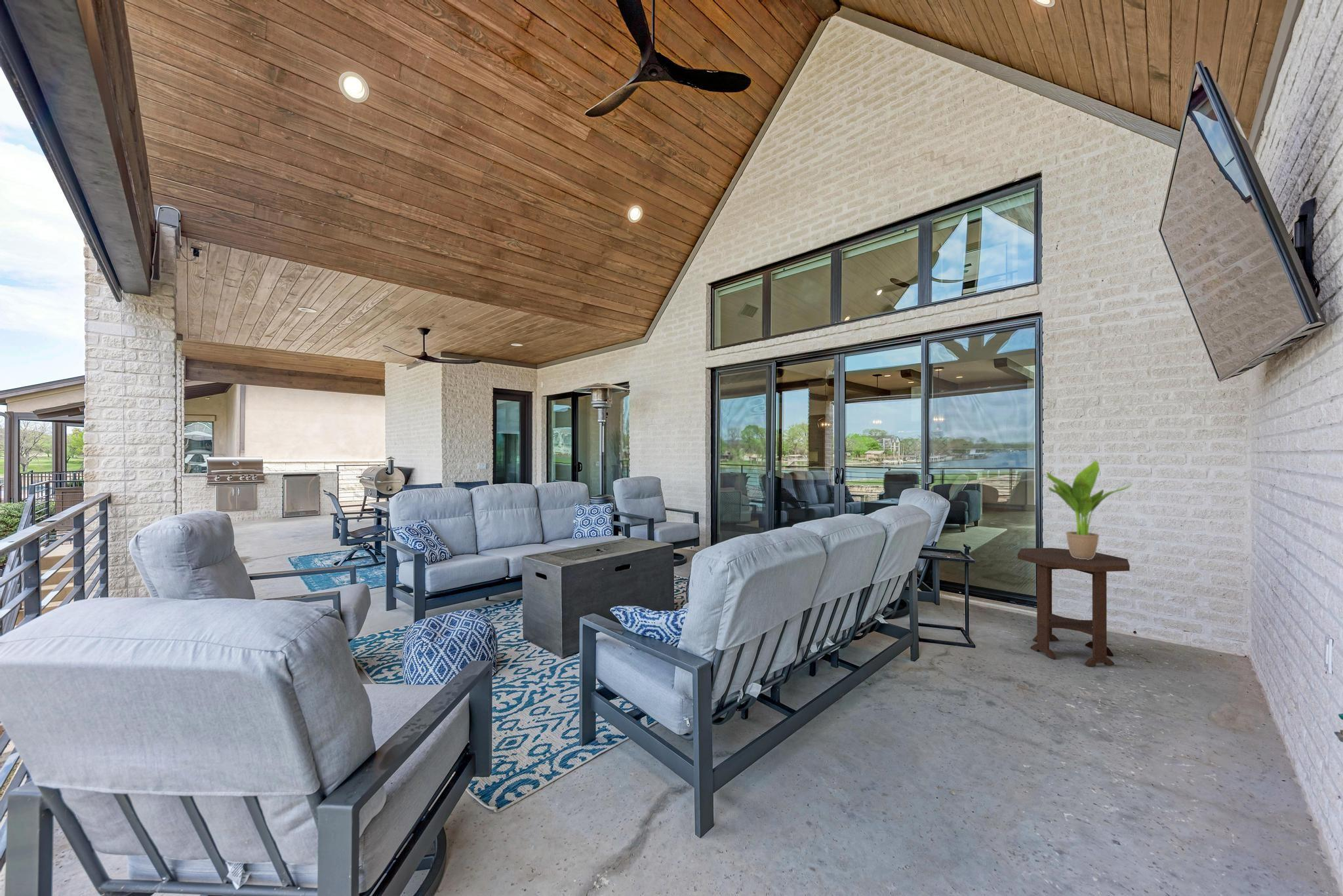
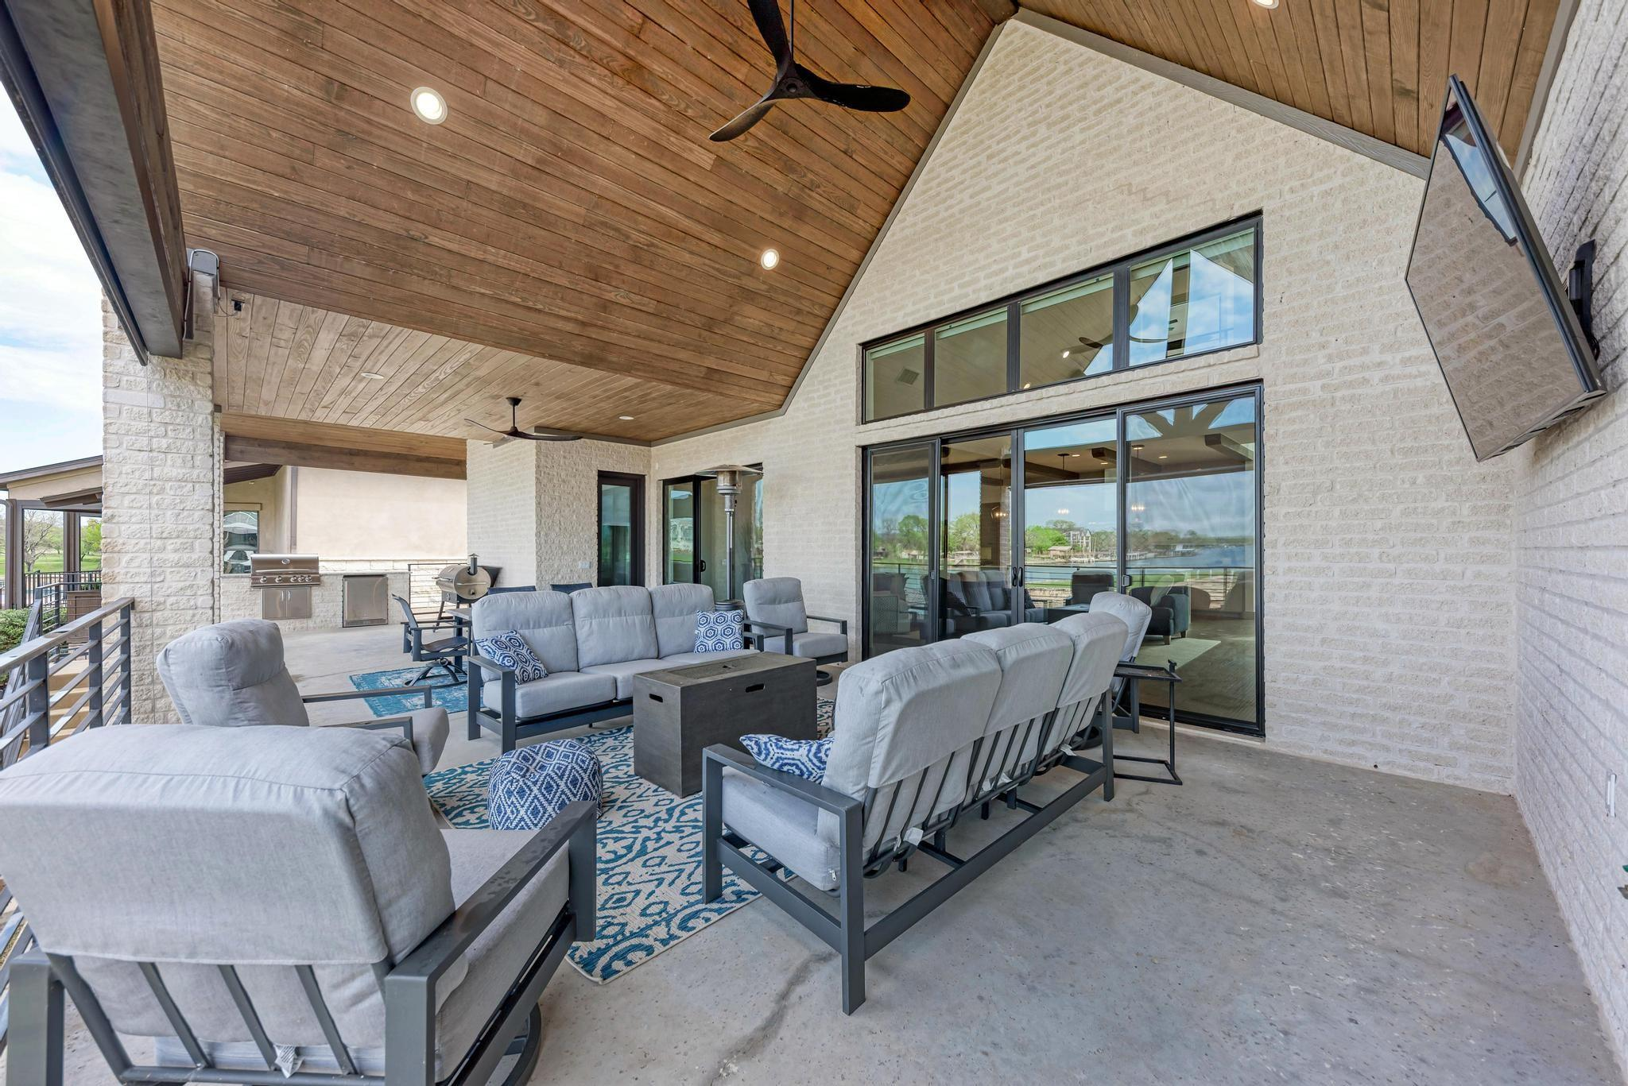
- side table (1070, 618)
- potted plant (1073, 508)
